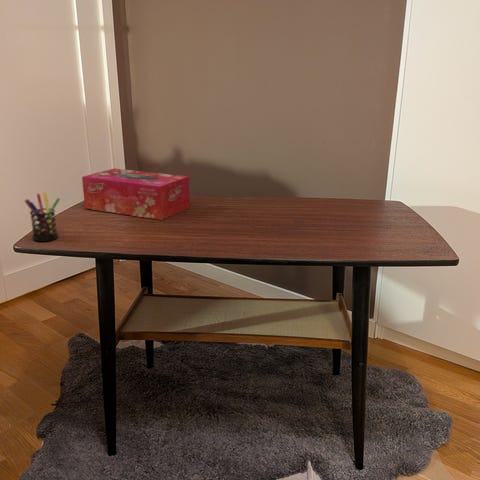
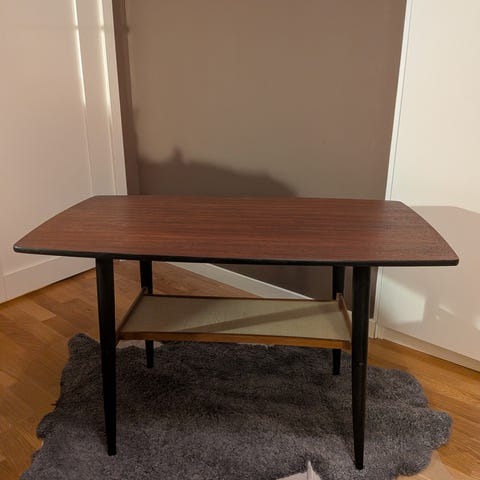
- tissue box (136, 192)
- pen holder (45, 215)
